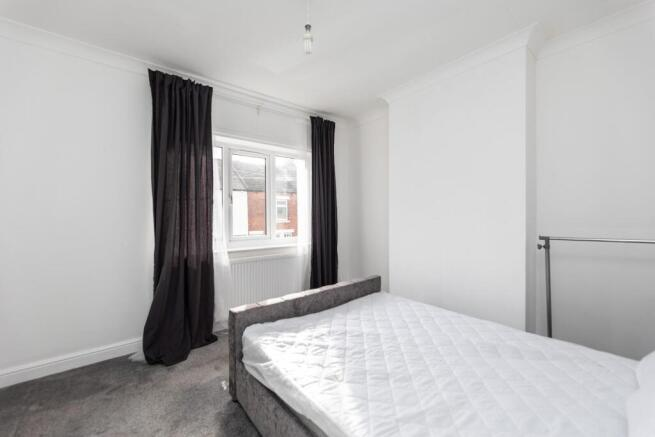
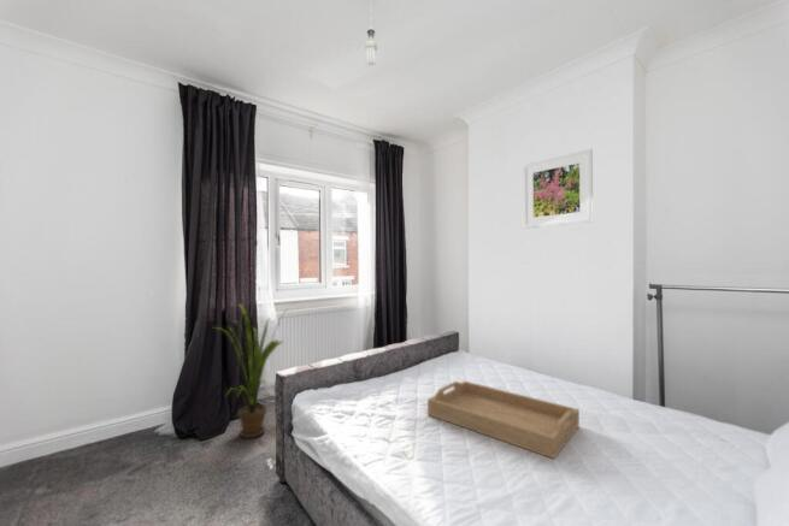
+ serving tray (500, 409)
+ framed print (555, 191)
+ house plant (246, 370)
